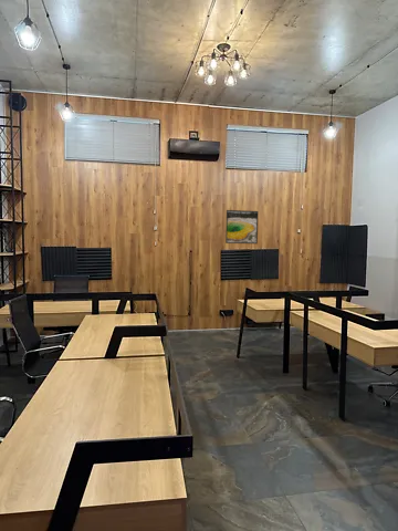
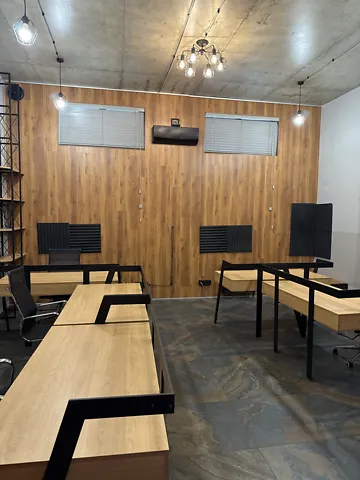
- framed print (241, 227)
